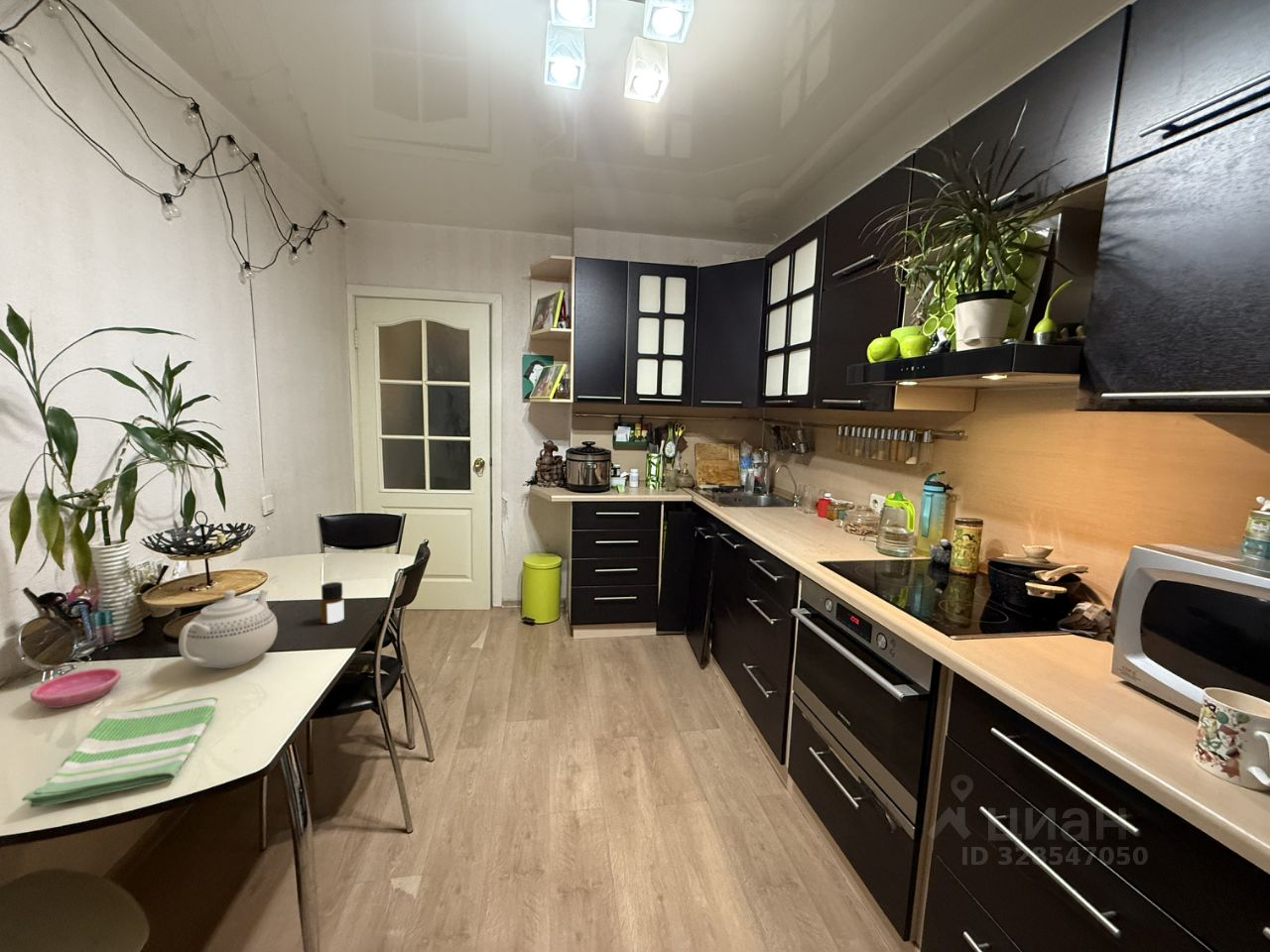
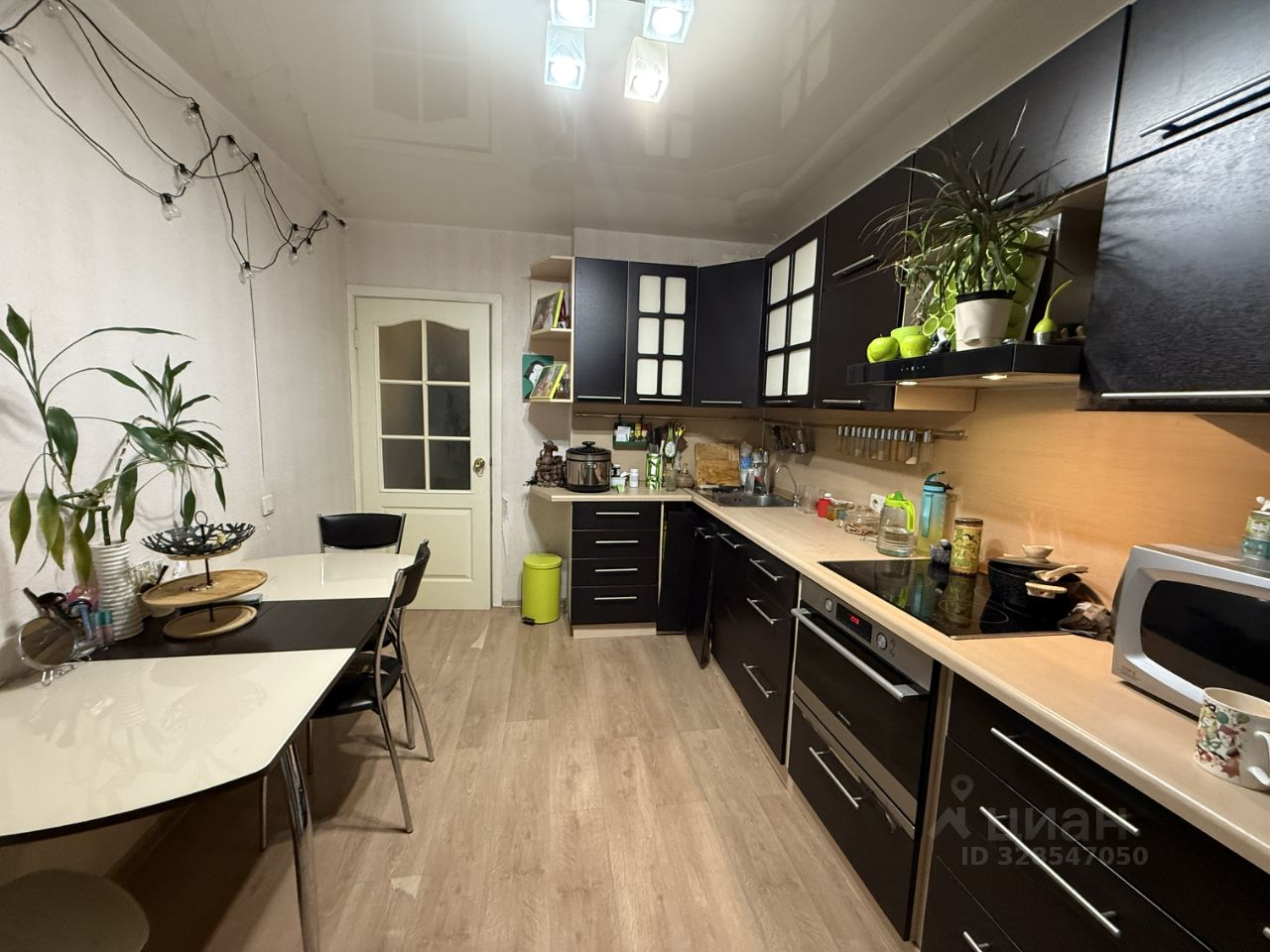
- dish towel (136, 743)
- bottle (331, 602)
- saucer (77, 688)
- teapot (229, 627)
